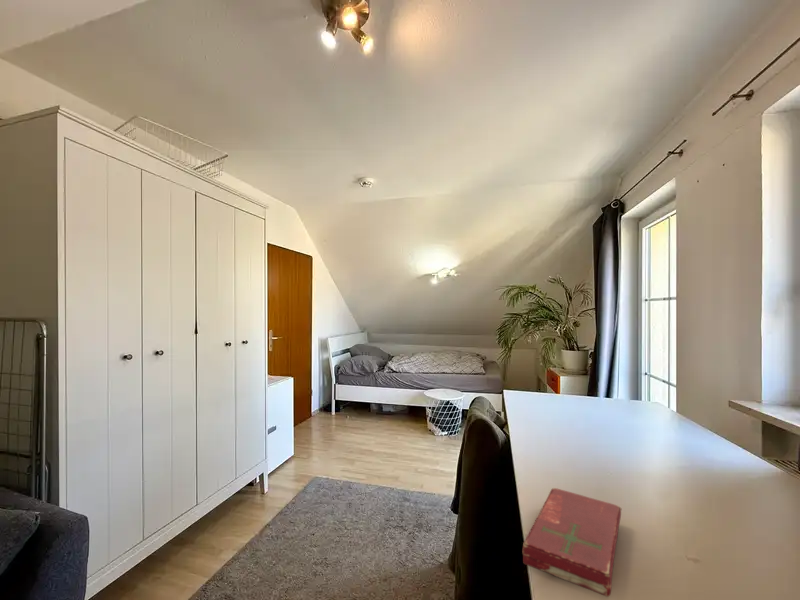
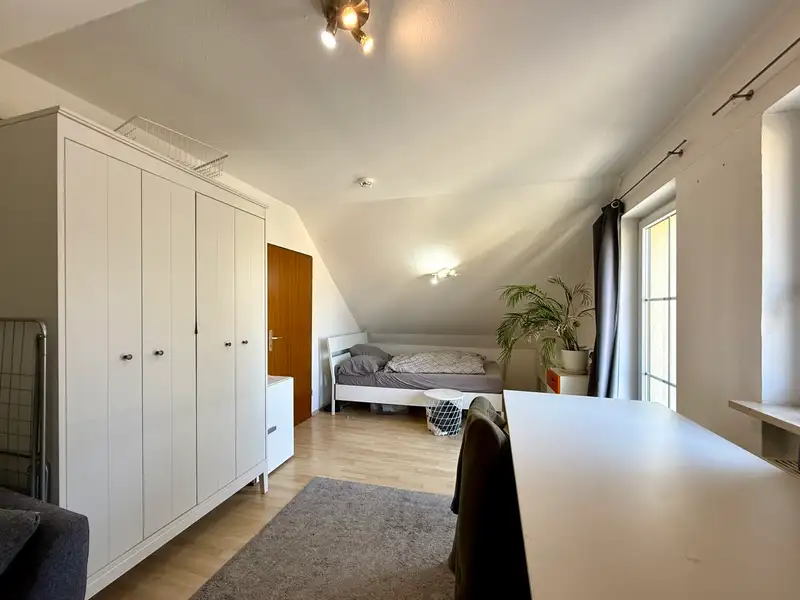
- book (575, 531)
